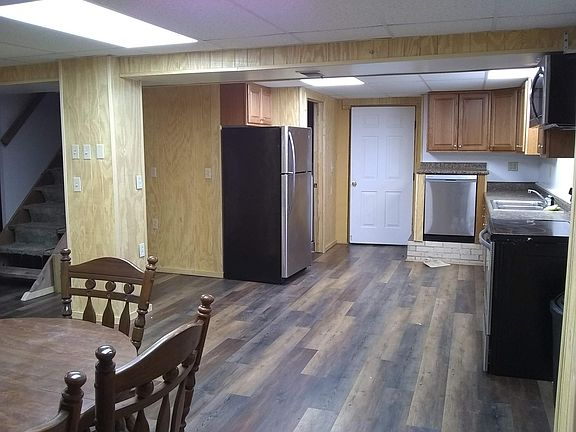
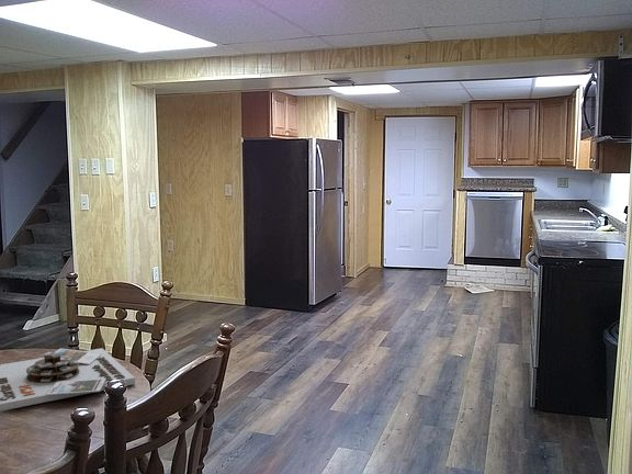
+ board game (58, 368)
